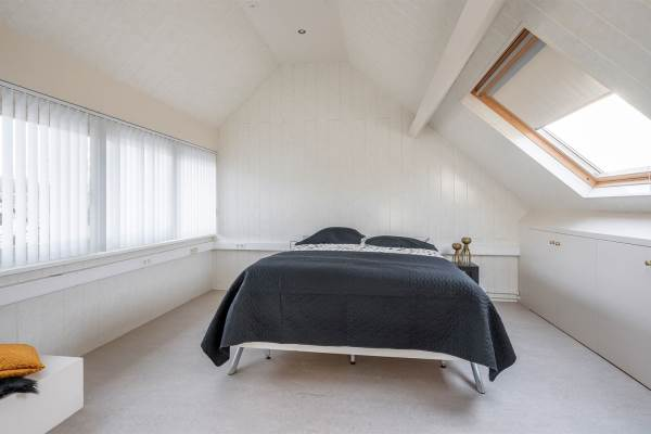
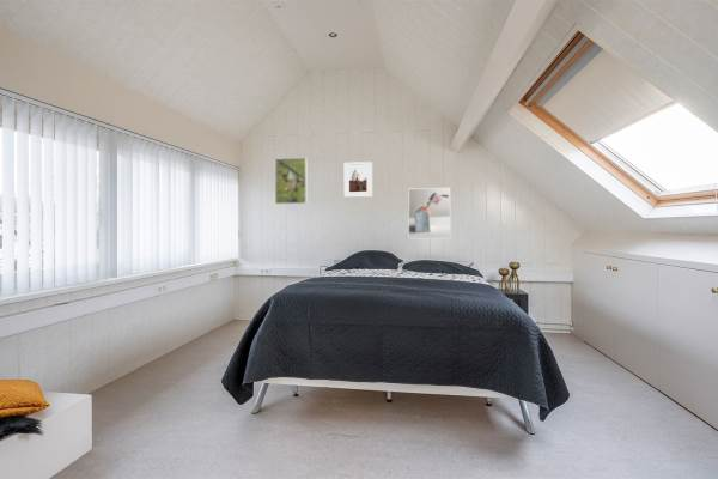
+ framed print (428, 213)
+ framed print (358, 180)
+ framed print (291, 181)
